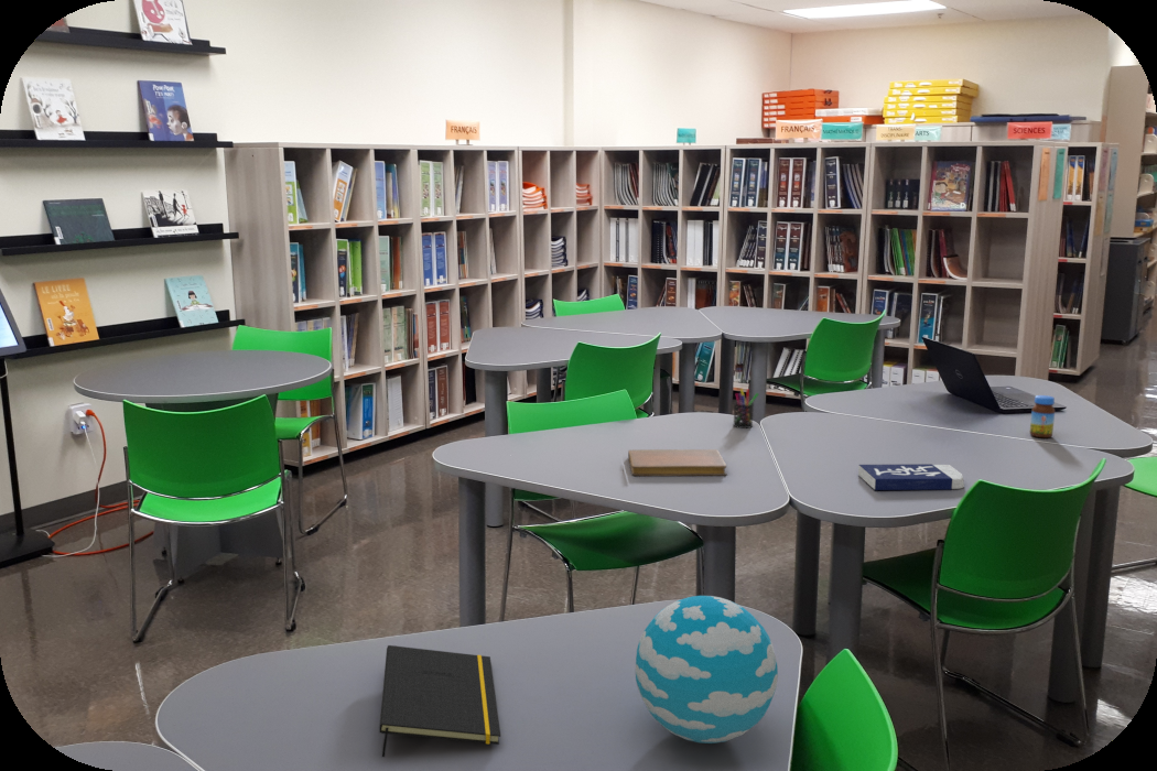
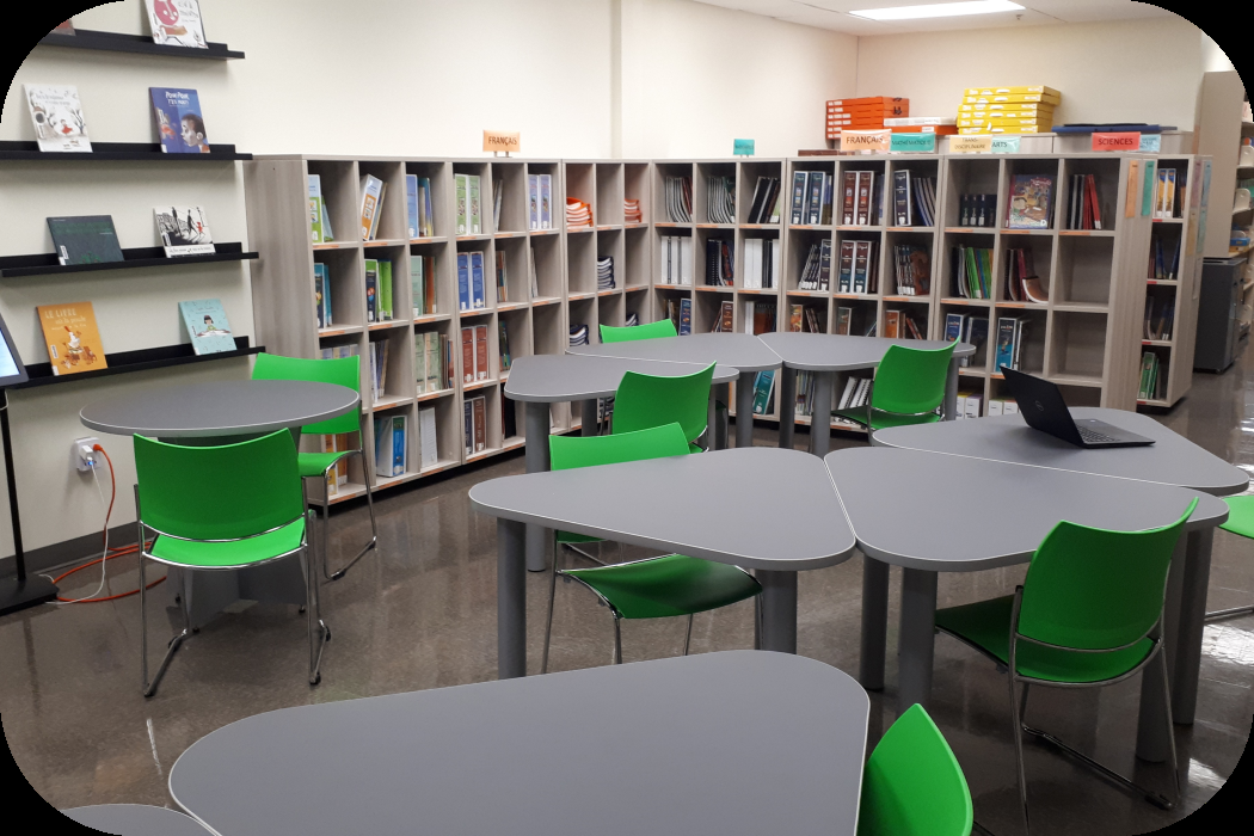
- decorative ball (705, 667)
- notebook (675, 461)
- pen holder (746, 406)
- jar (1042, 415)
- notepad (440, 691)
- book (912, 476)
